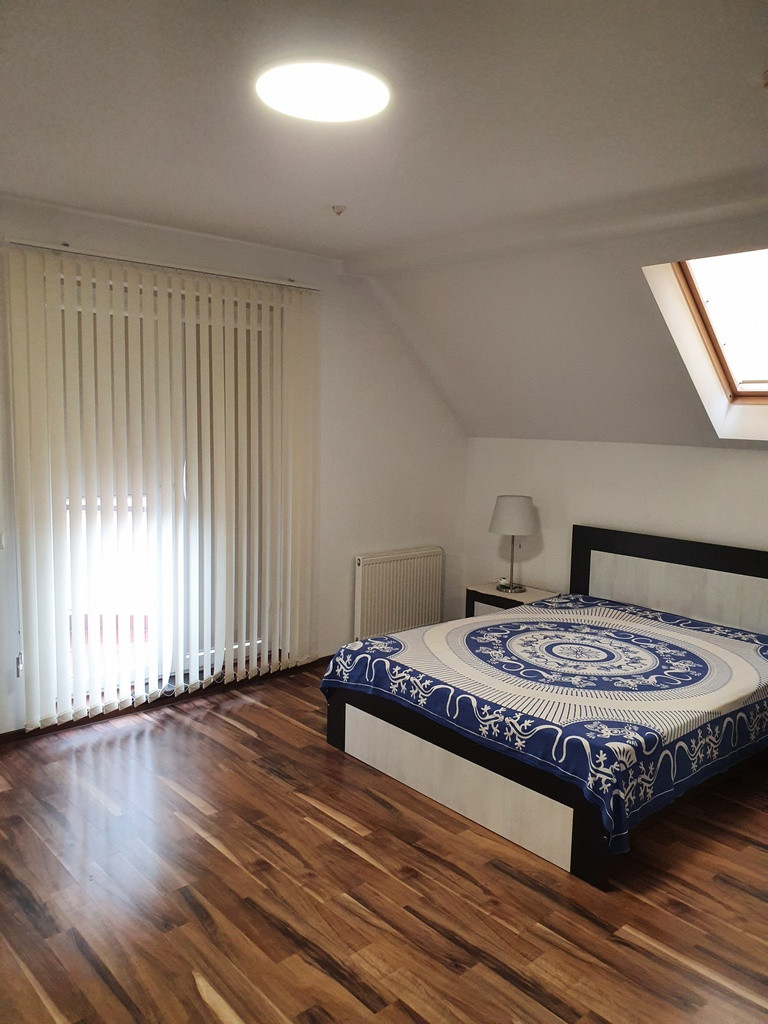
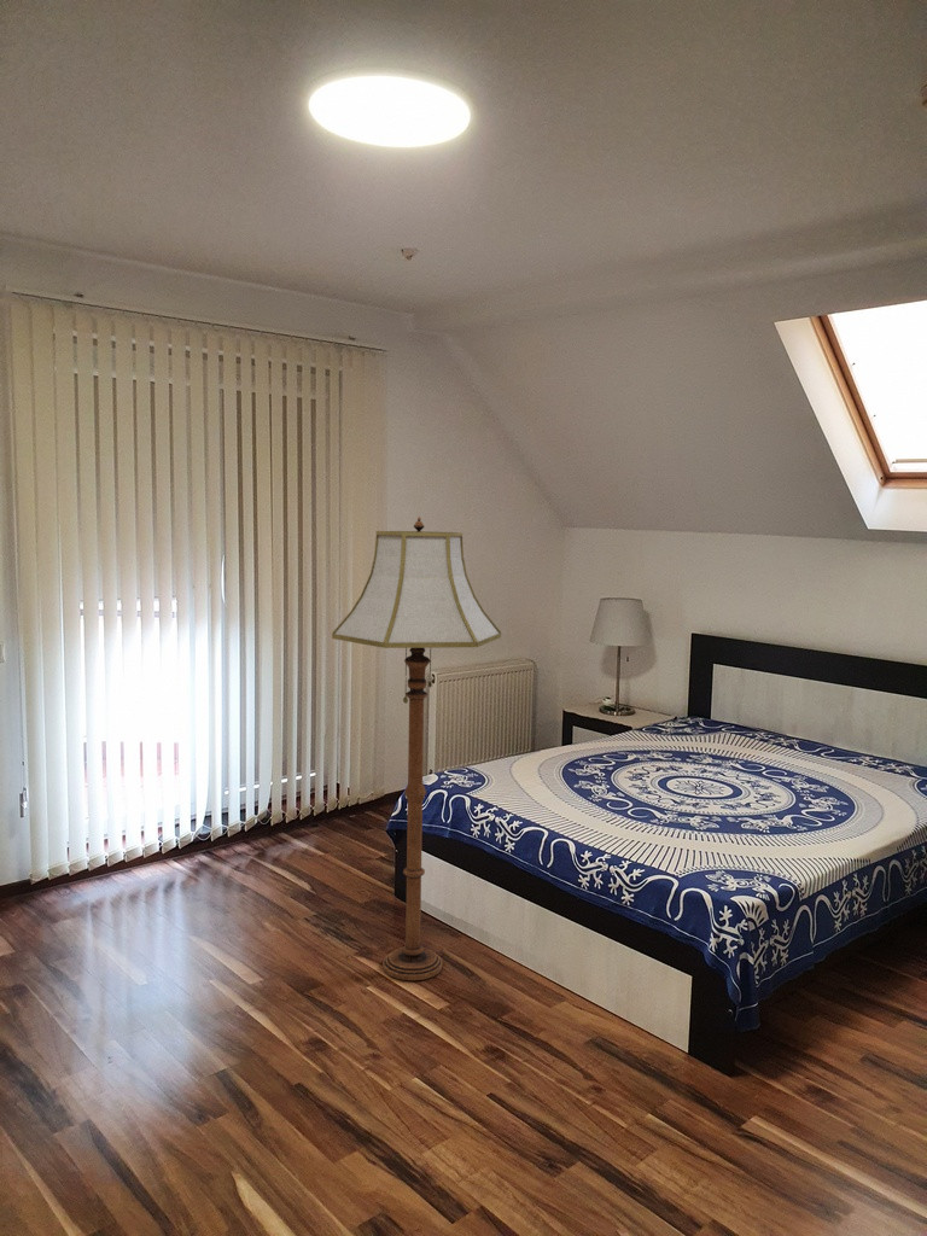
+ floor lamp (415, 746)
